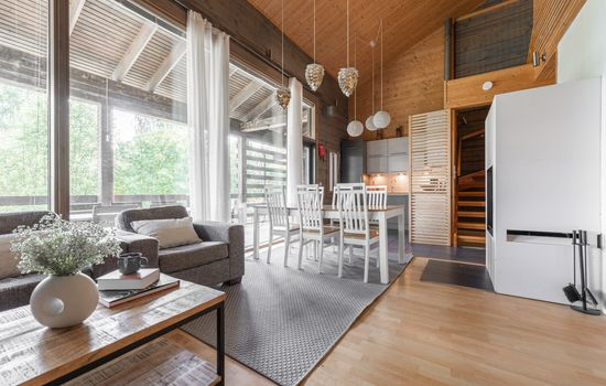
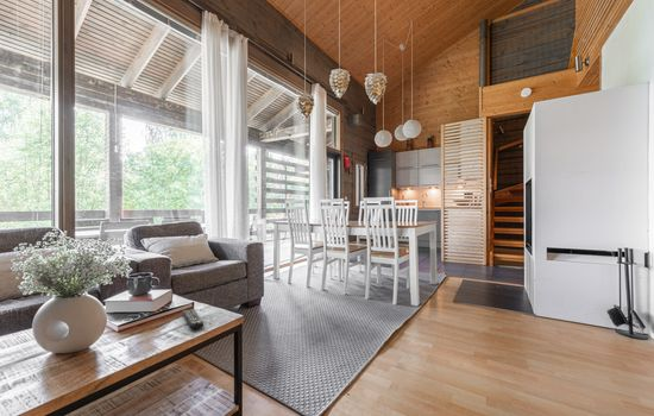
+ remote control (191, 317)
